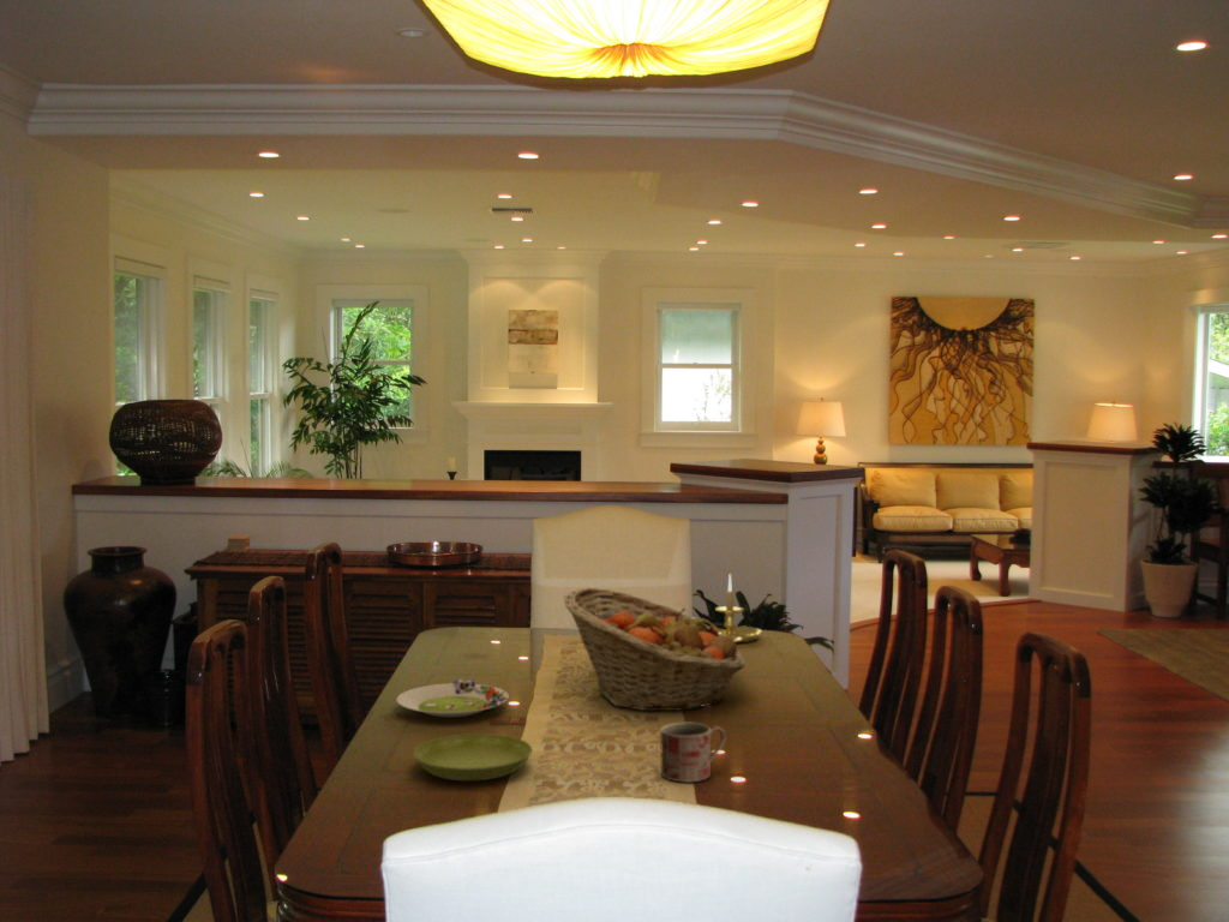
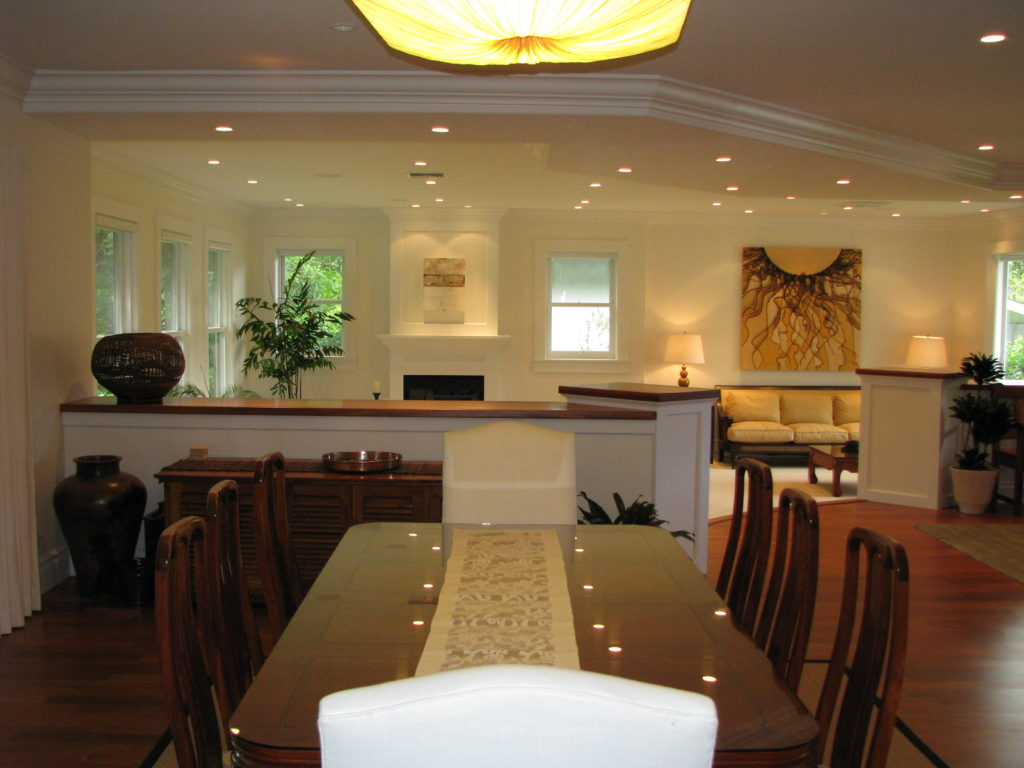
- fruit basket (653, 643)
- salad plate (452, 700)
- mug (694, 750)
- candle holder (724, 606)
- saucer (473, 758)
